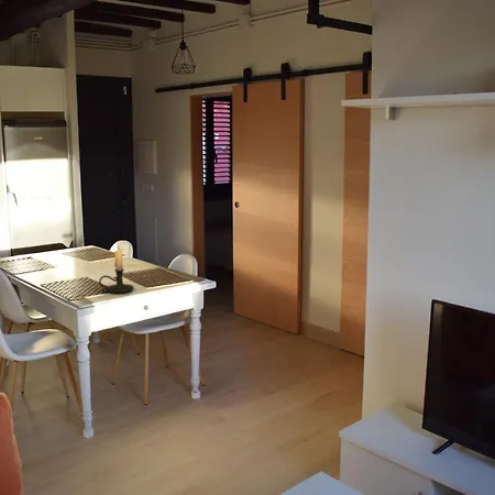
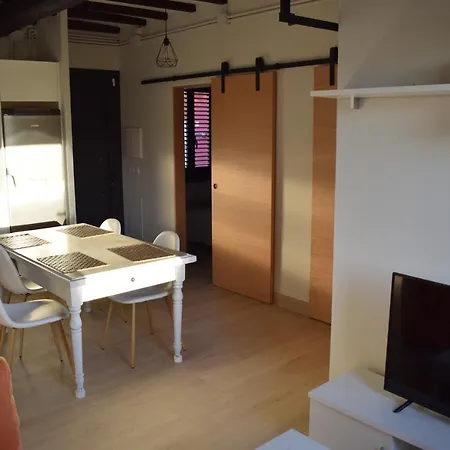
- candle holder (116, 266)
